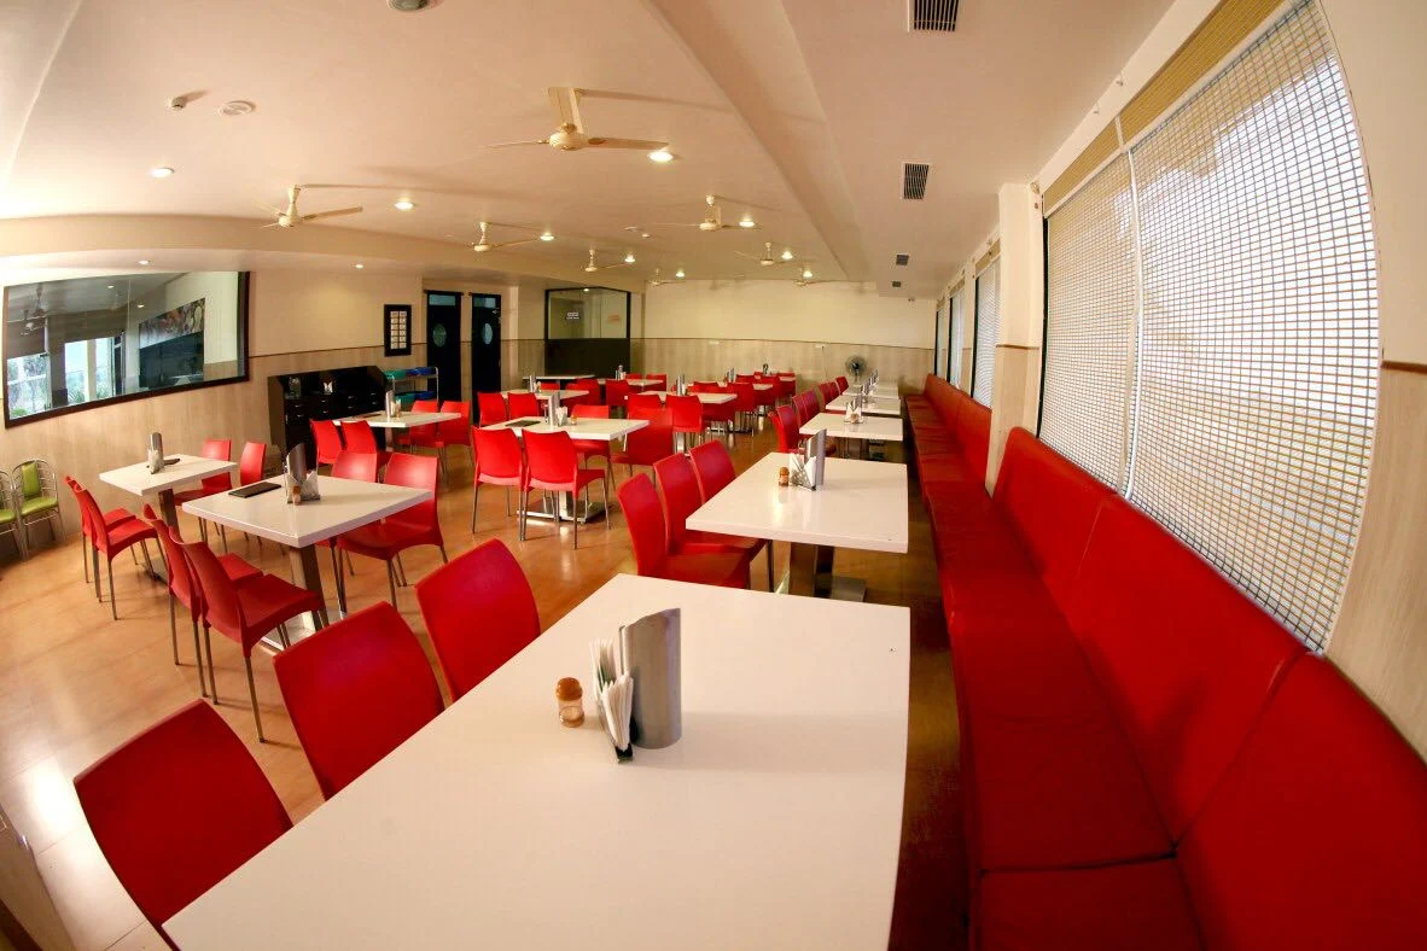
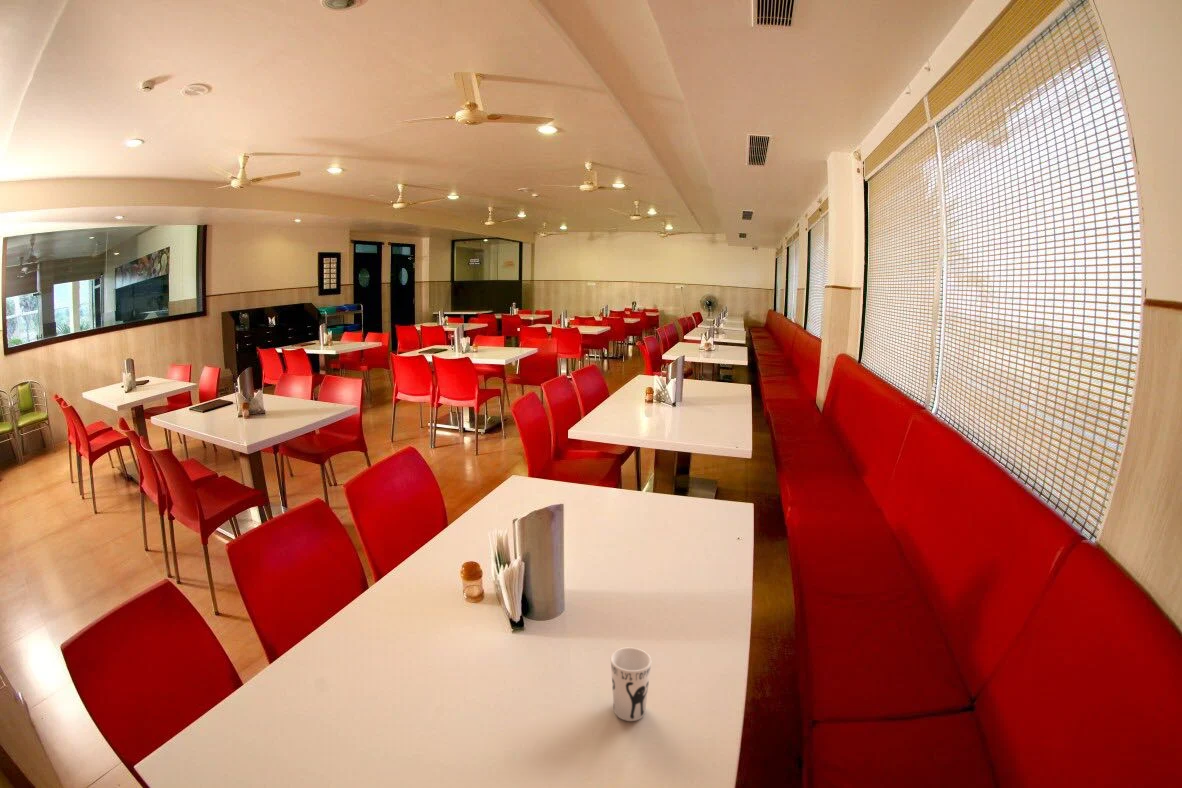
+ cup (630, 684)
